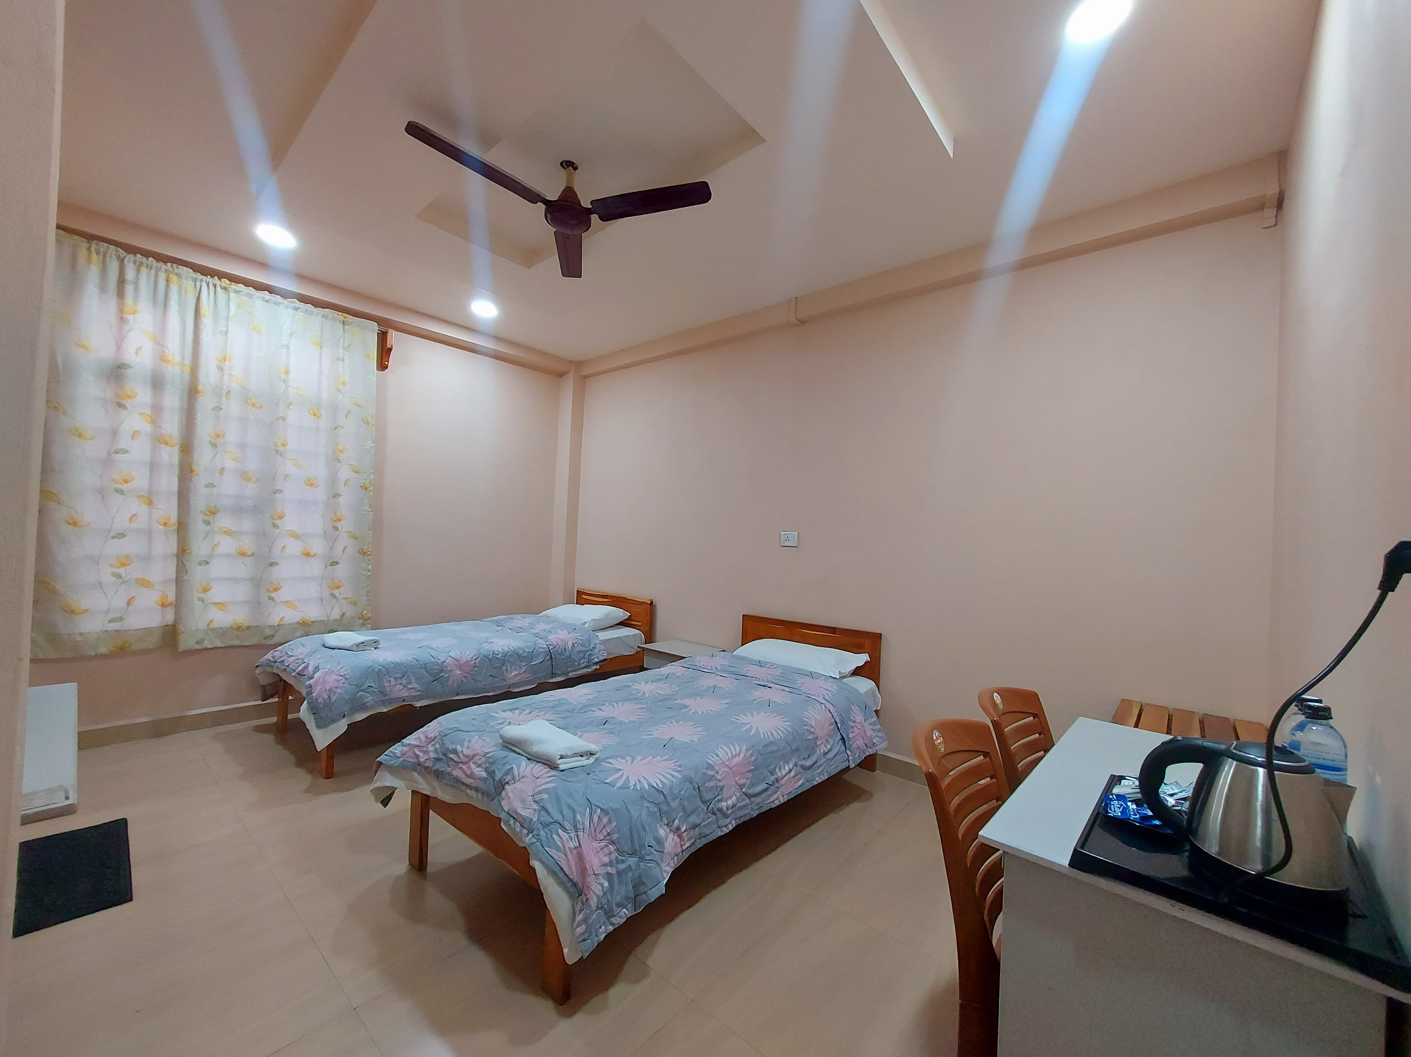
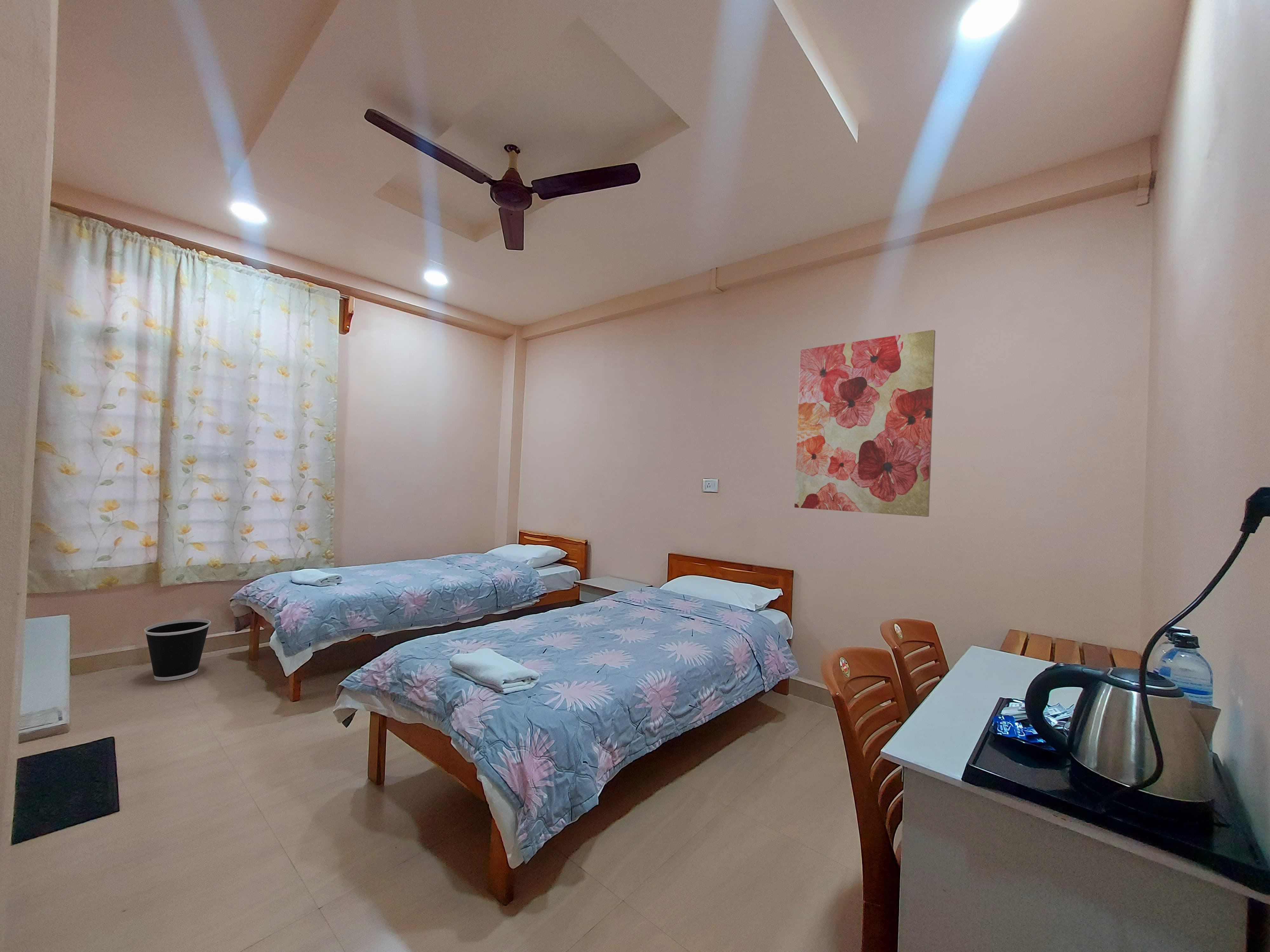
+ wall art (859, 426)
+ wastebasket (177, 650)
